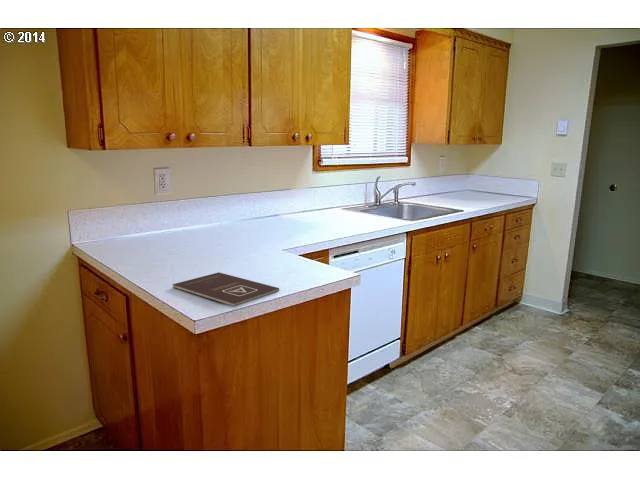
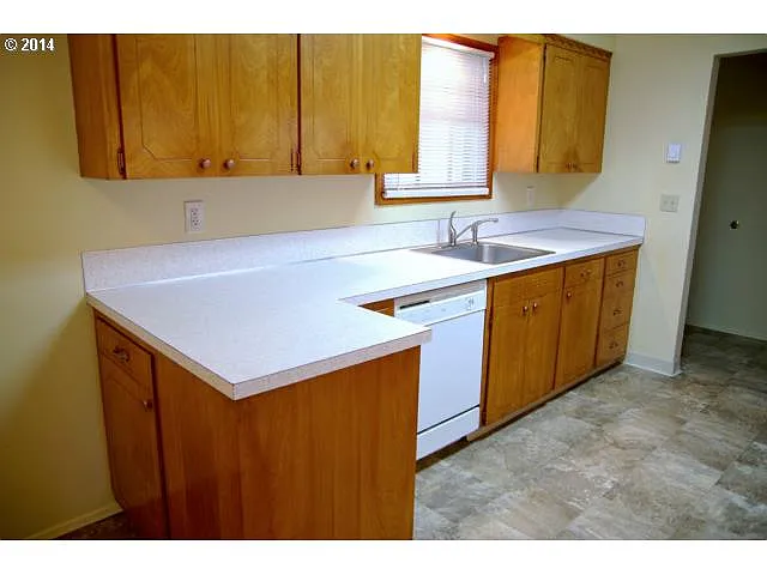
- book (225, 287)
